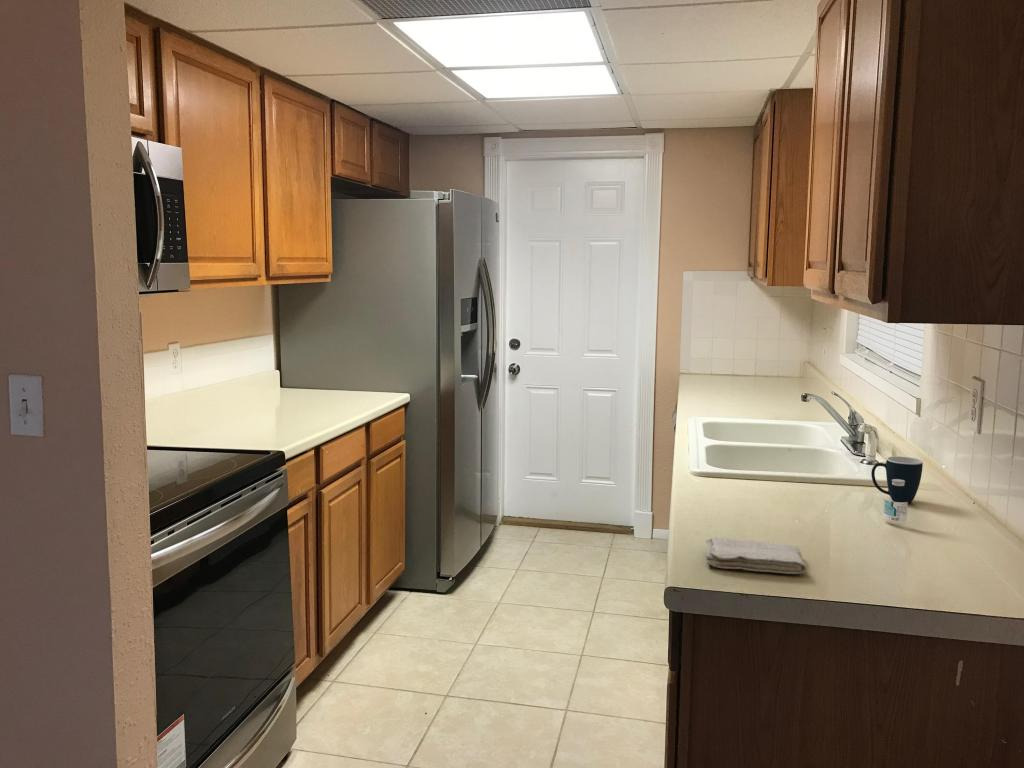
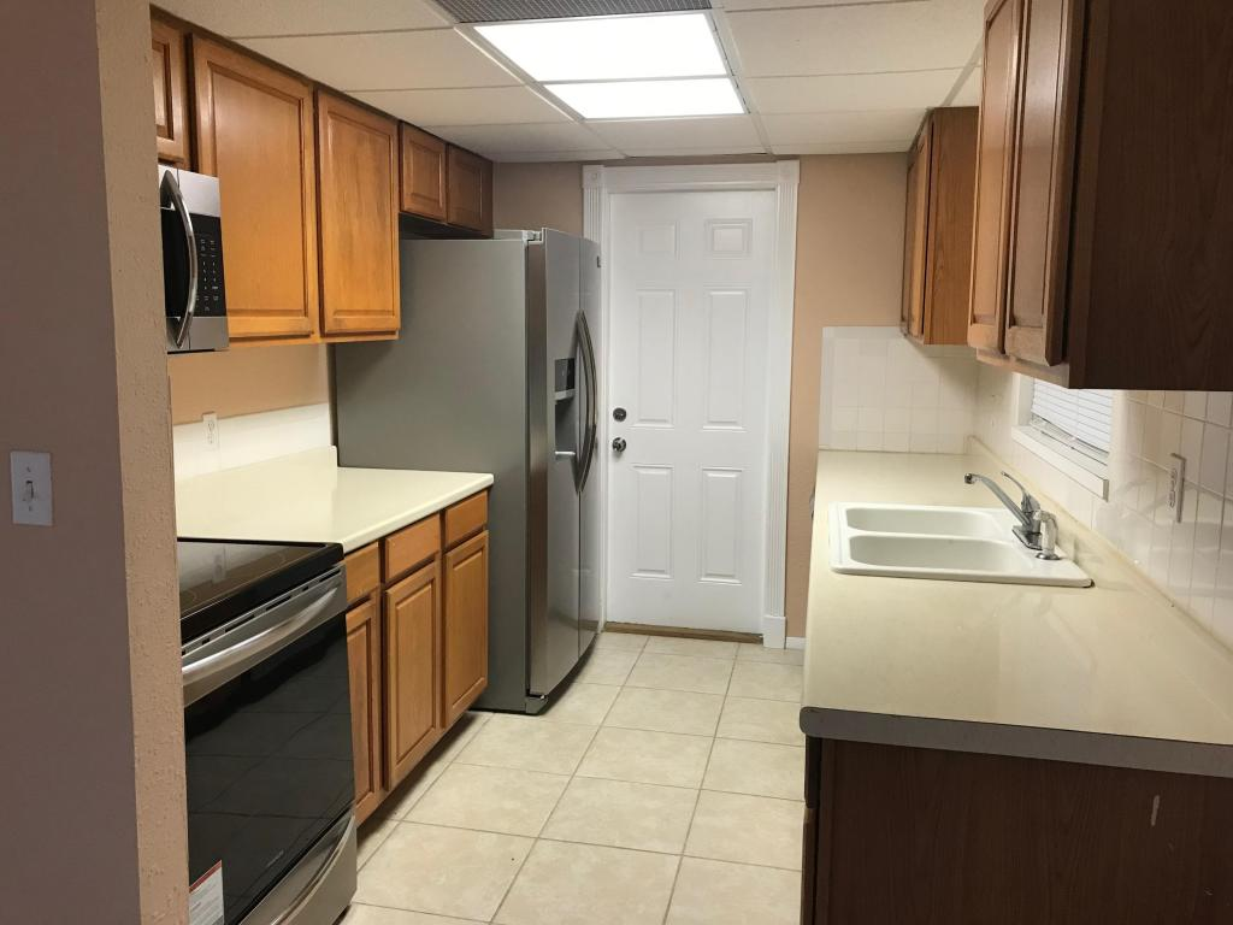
- mug (896, 478)
- washcloth (753, 554)
- jar (897, 502)
